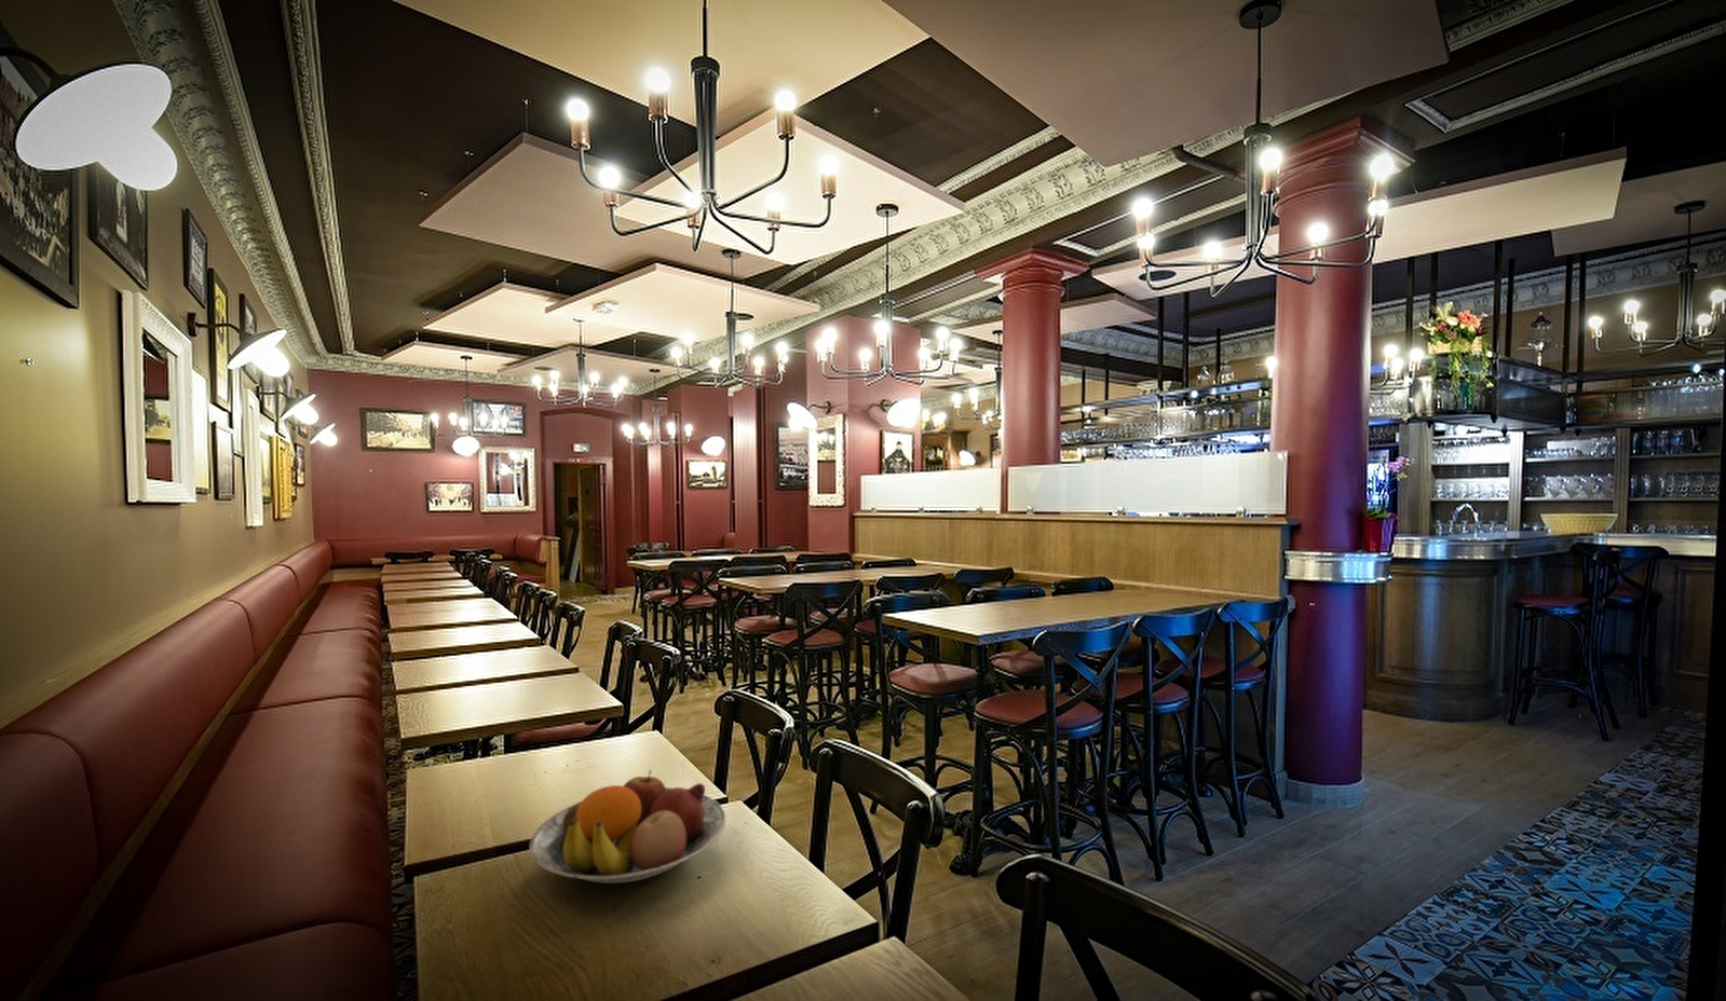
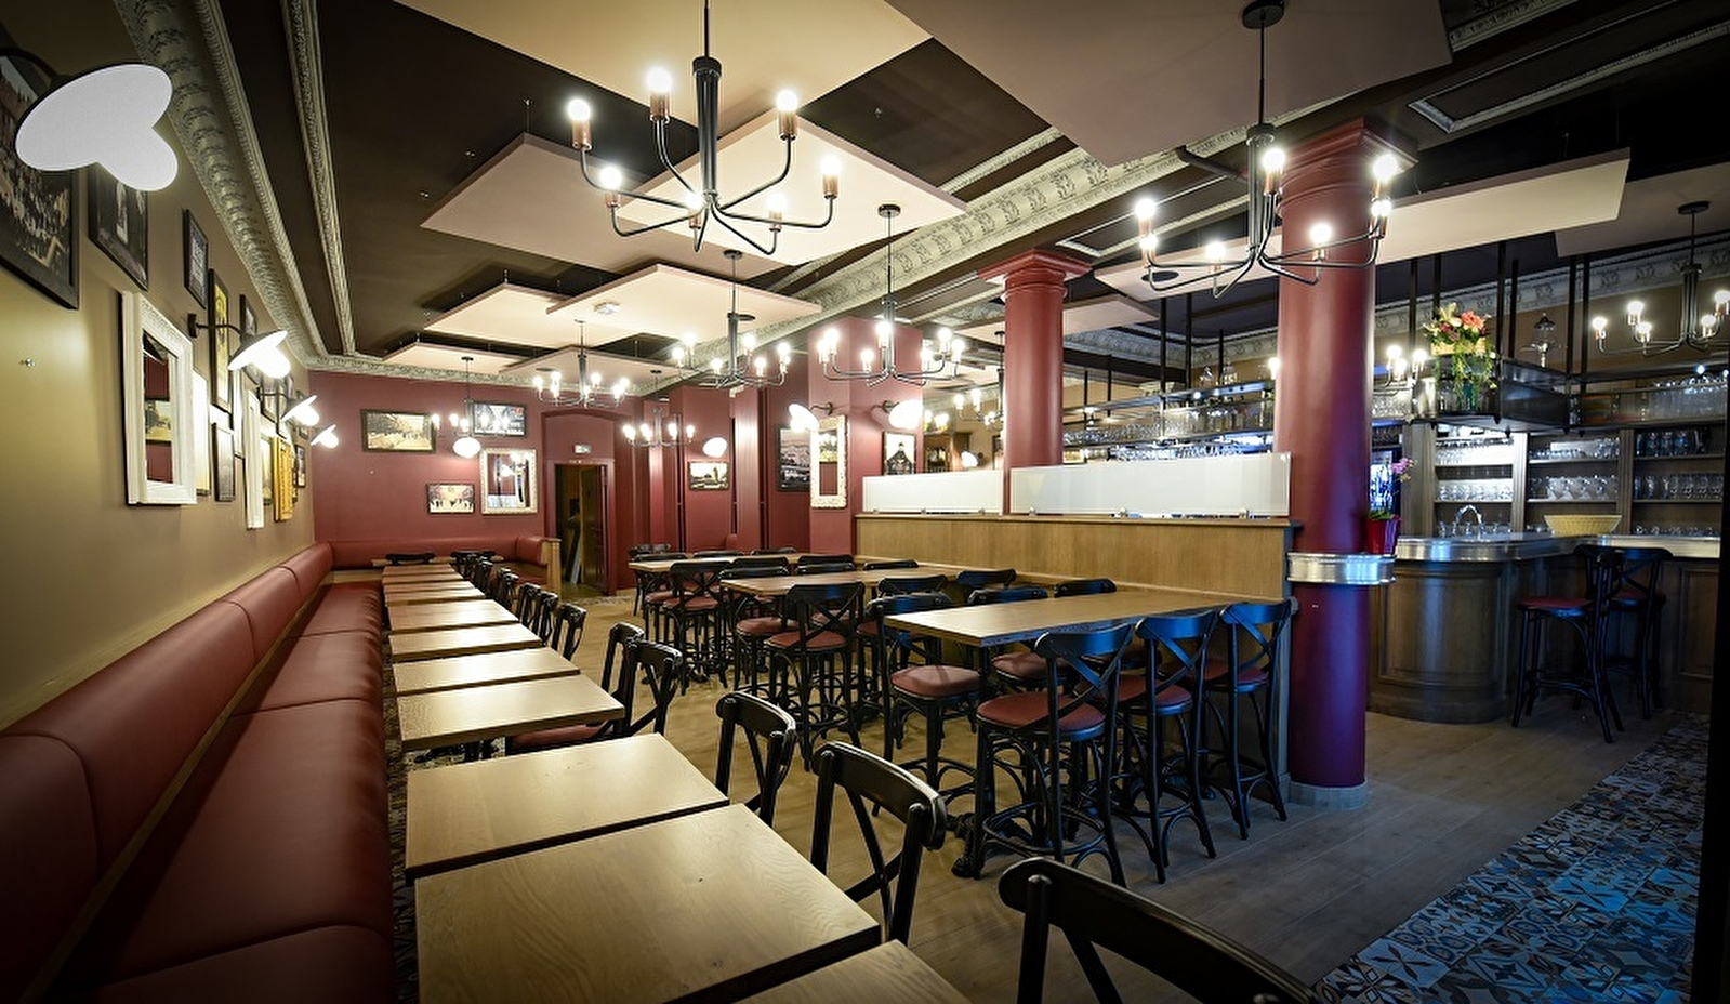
- fruit bowl (632, 819)
